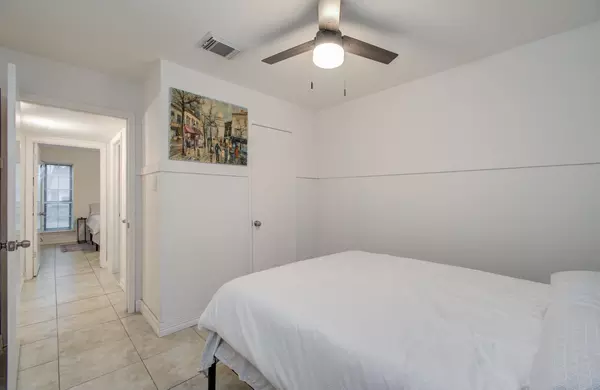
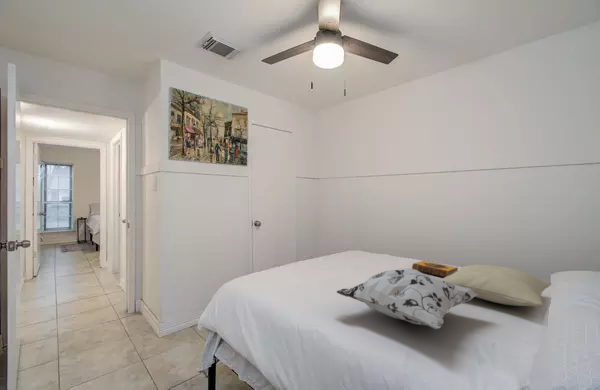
+ hardback book (434, 269)
+ decorative pillow (405, 293)
+ pillow (493, 282)
